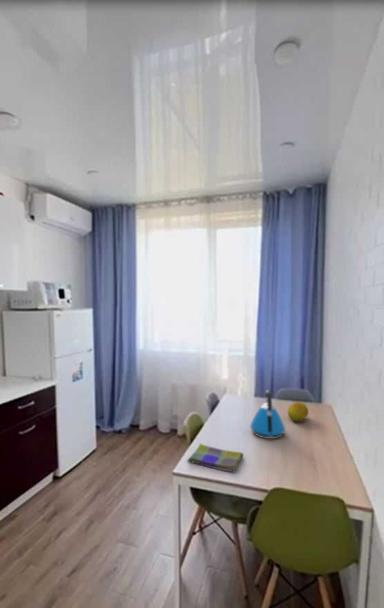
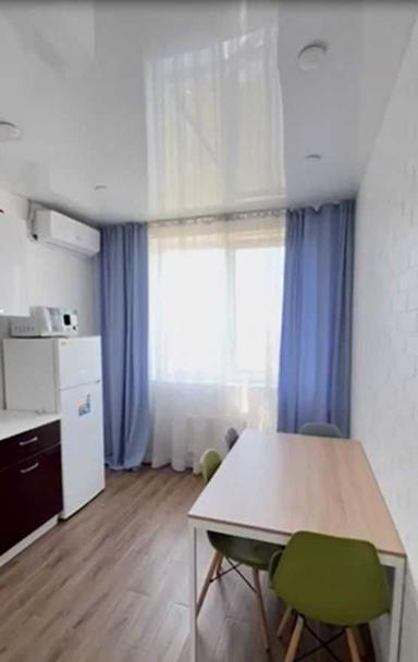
- kettle (267, 411)
- dish towel (216, 456)
- fruit (297, 411)
